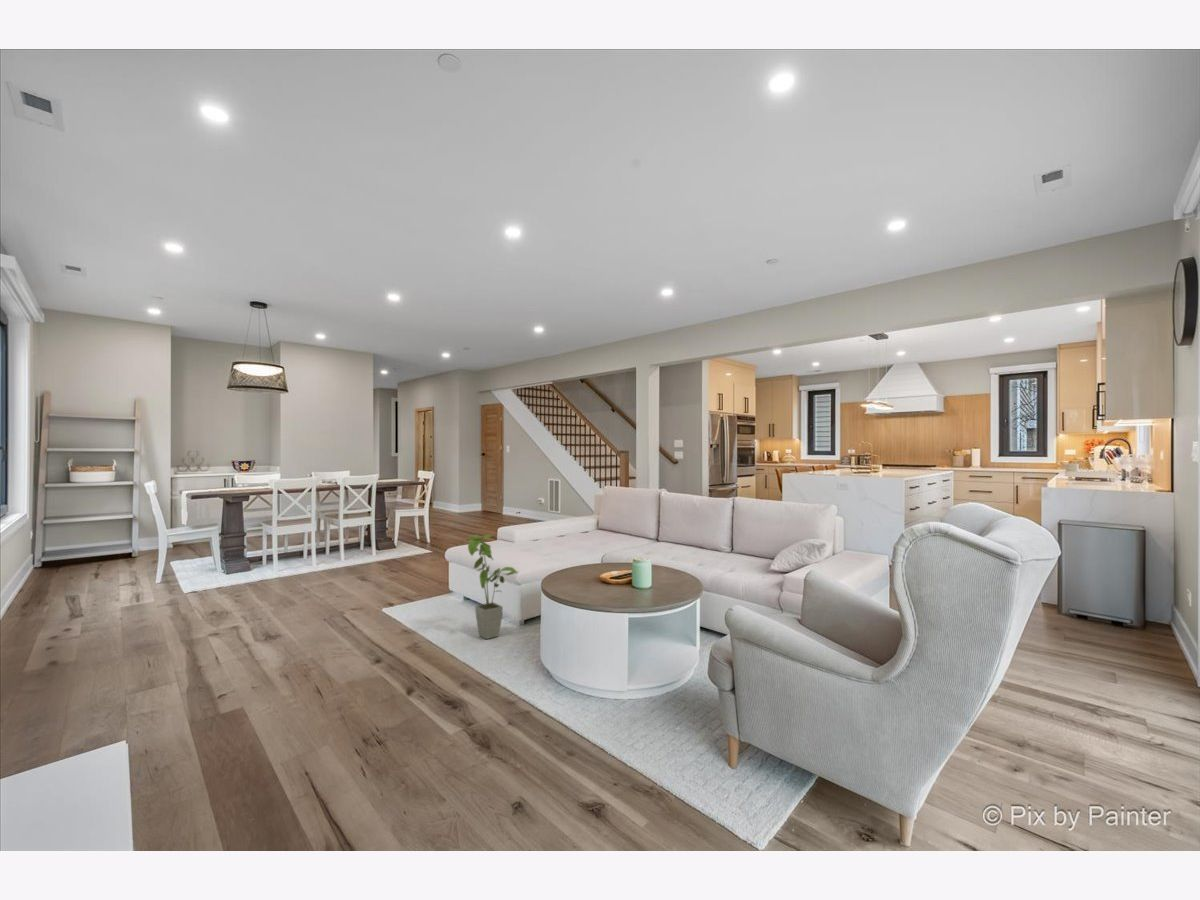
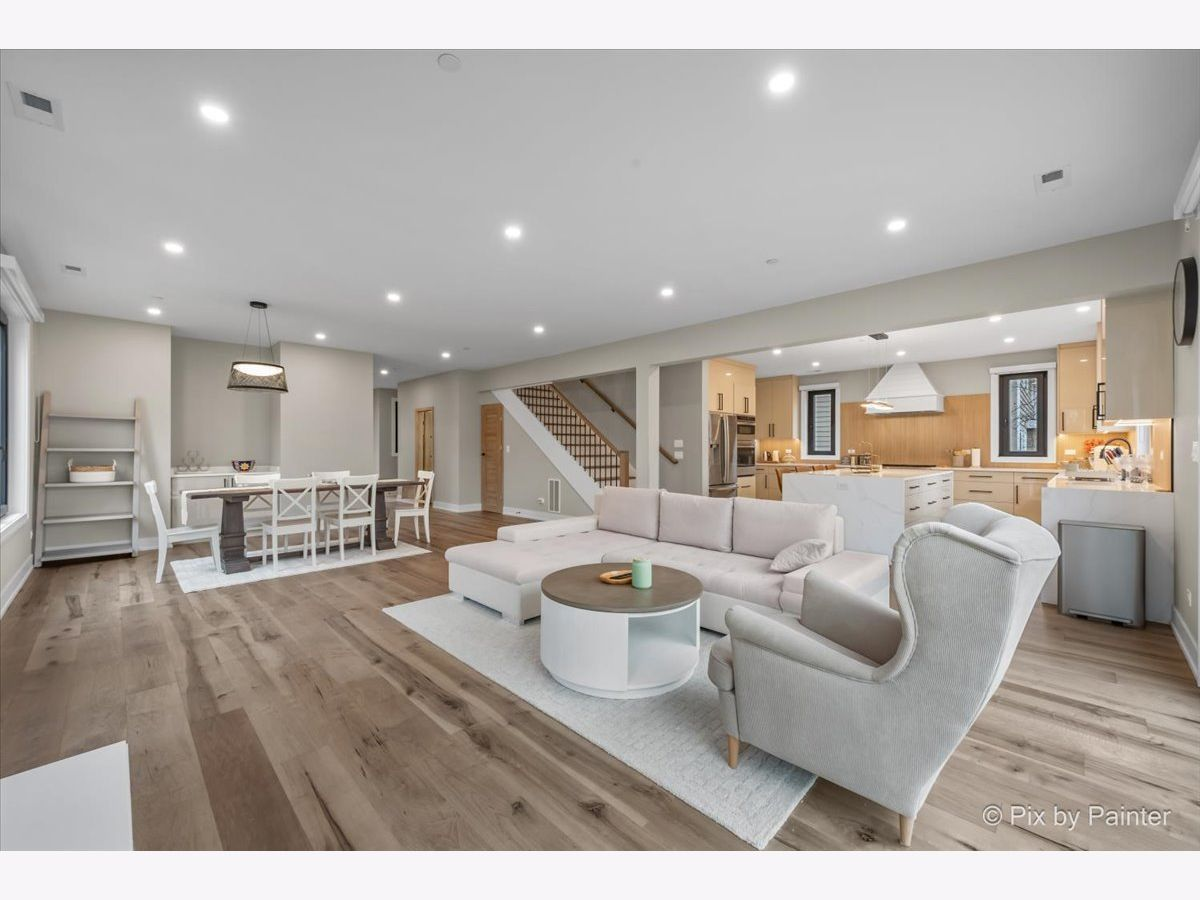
- house plant (487, 587)
